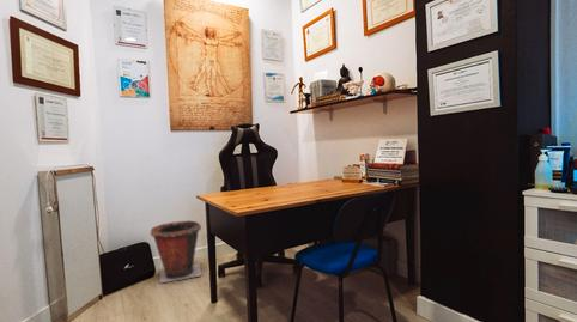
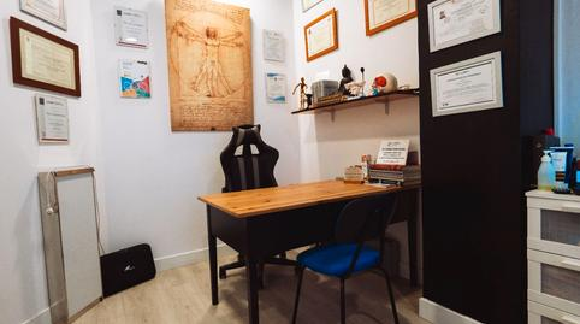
- waste bin (178, 248)
